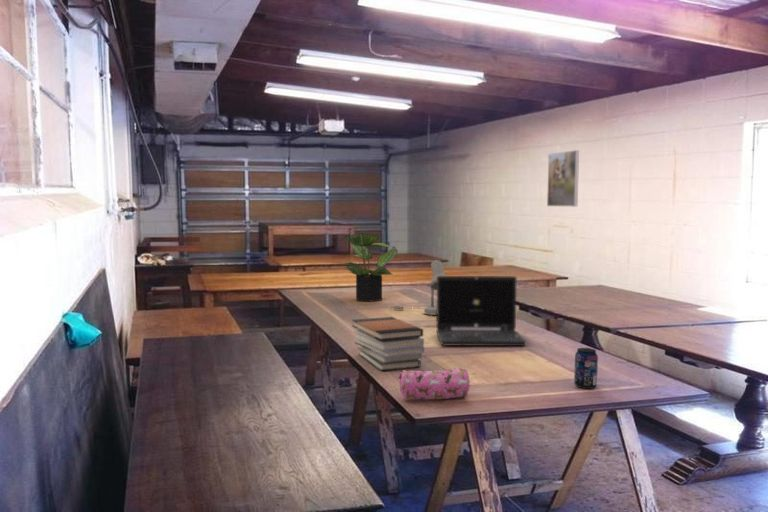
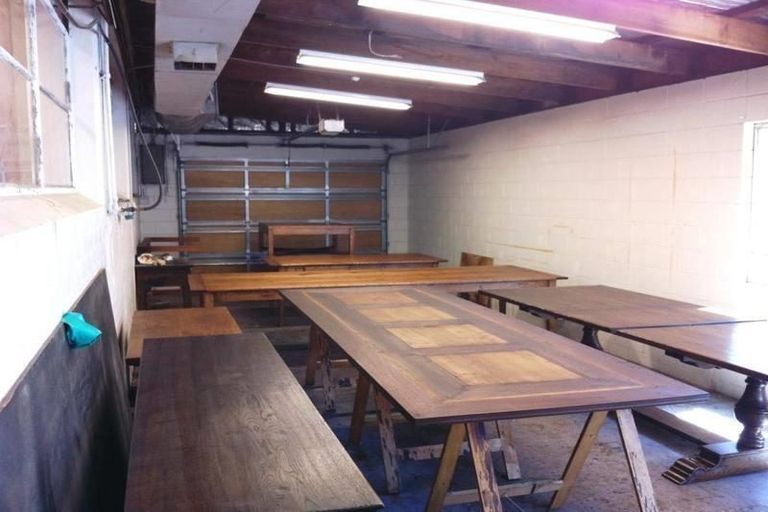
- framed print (562, 179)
- beverage can (586, 368)
- desk lamp (430, 285)
- laptop (479, 309)
- book stack (387, 342)
- potted plant (364, 265)
- pencil case (433, 383)
